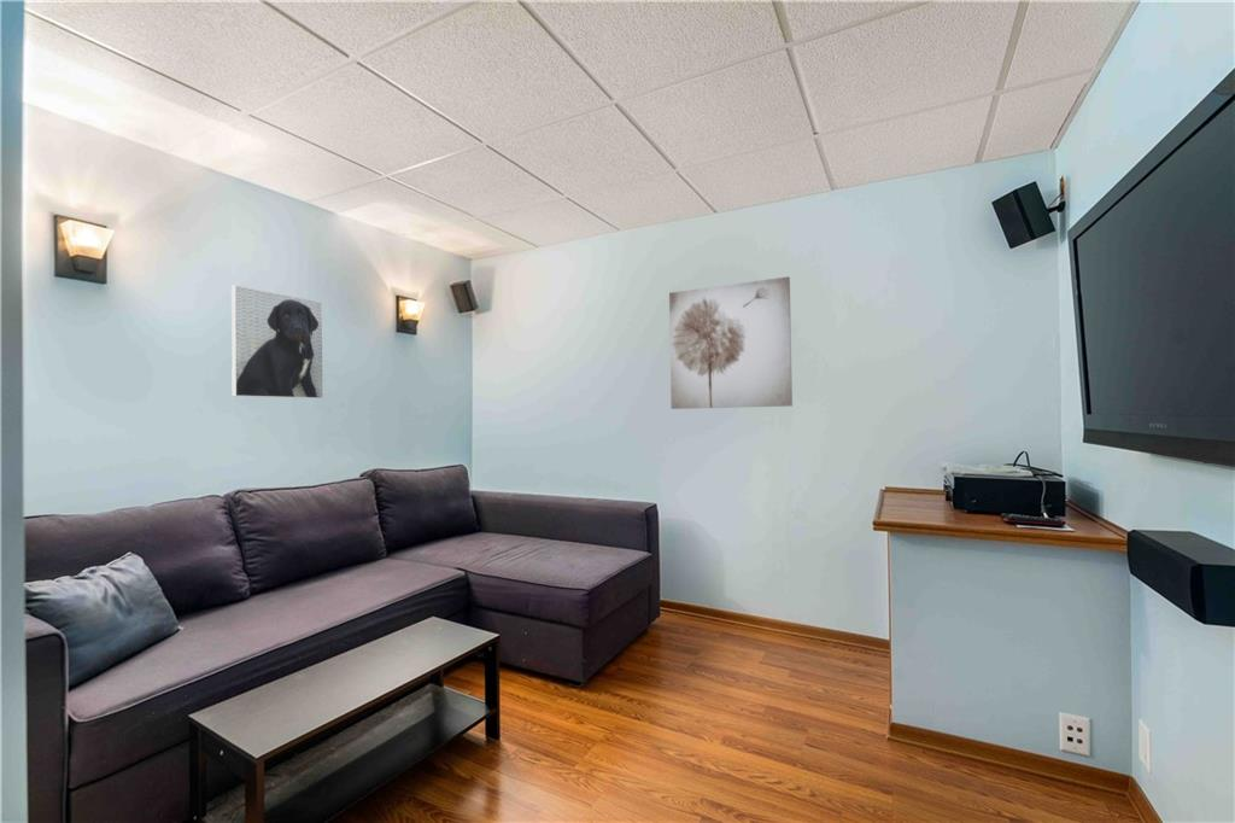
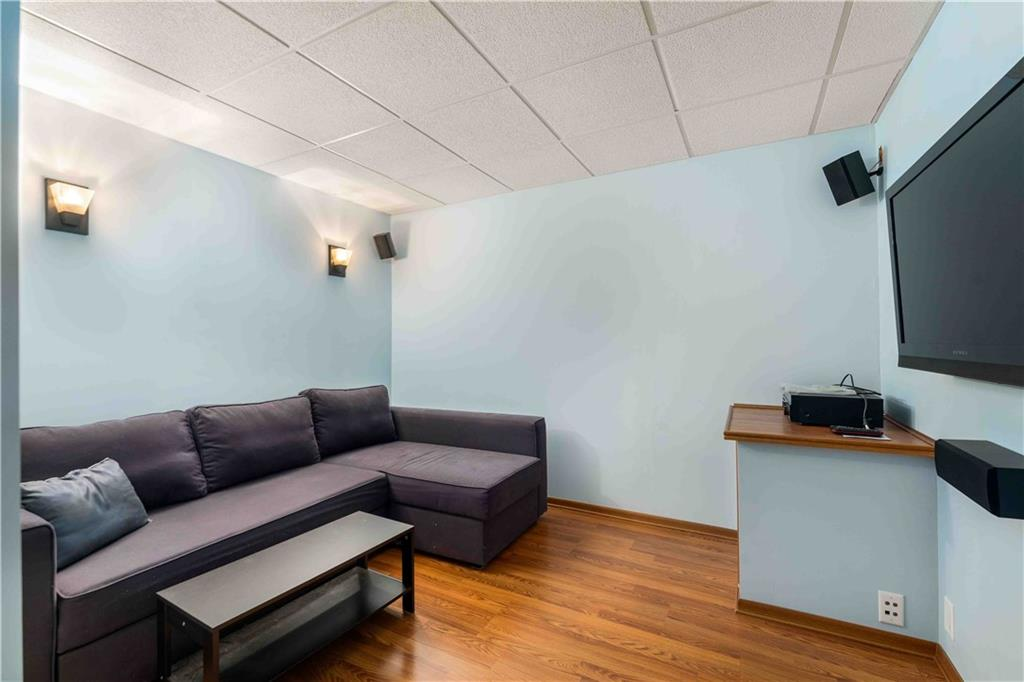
- wall art (727, 346)
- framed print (280, 345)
